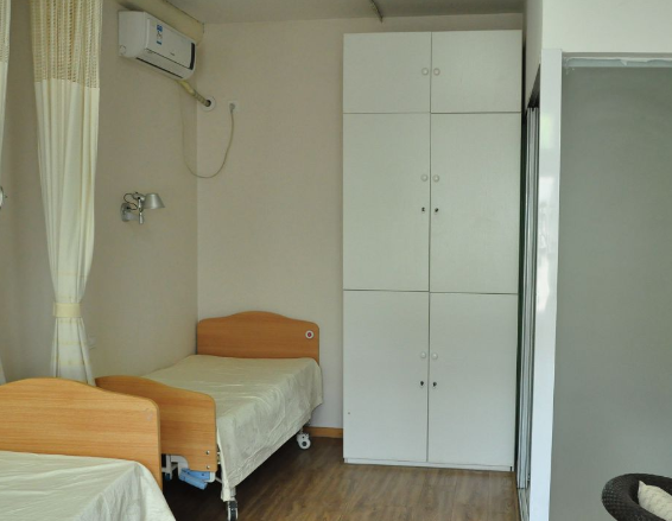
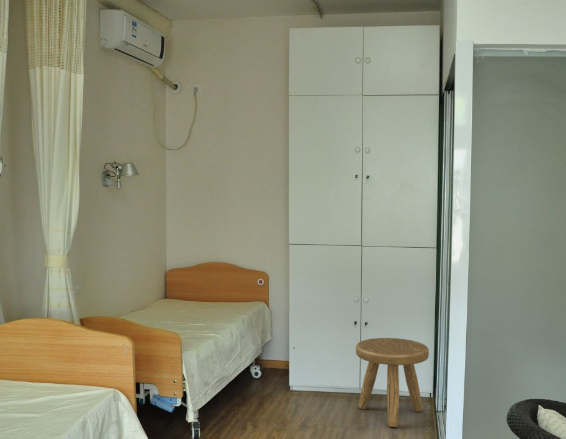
+ stool (392, 380)
